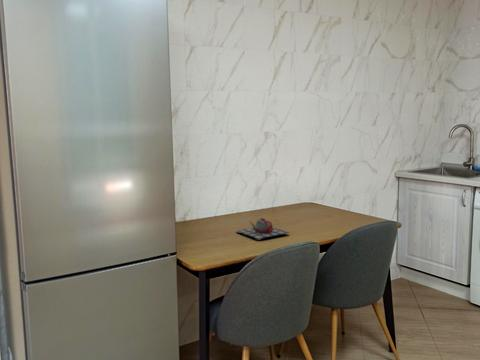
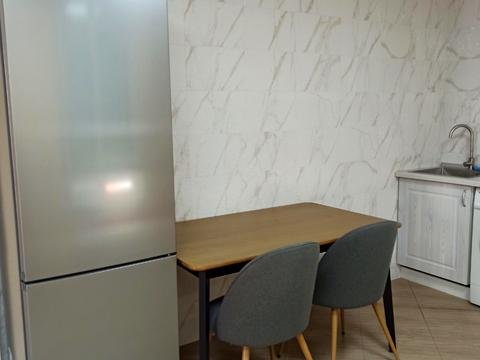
- teapot (262, 225)
